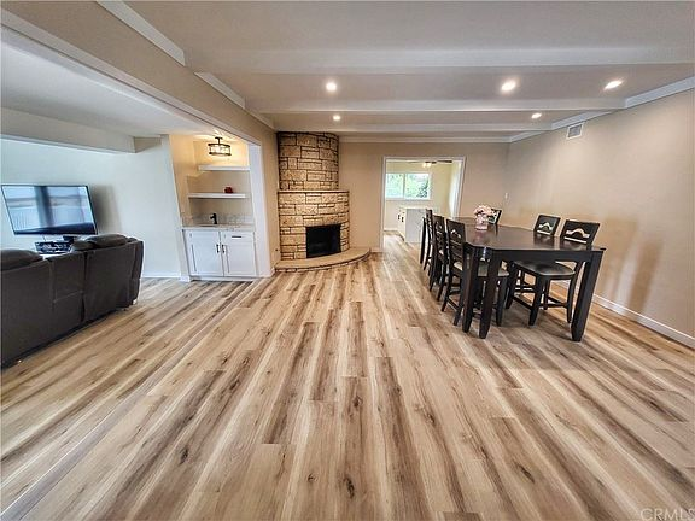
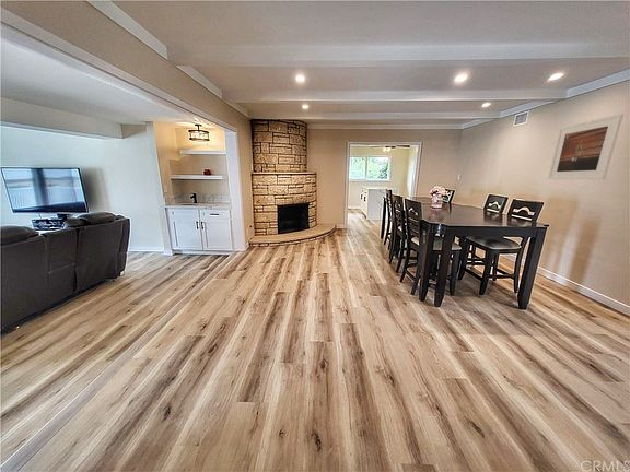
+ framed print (580, 151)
